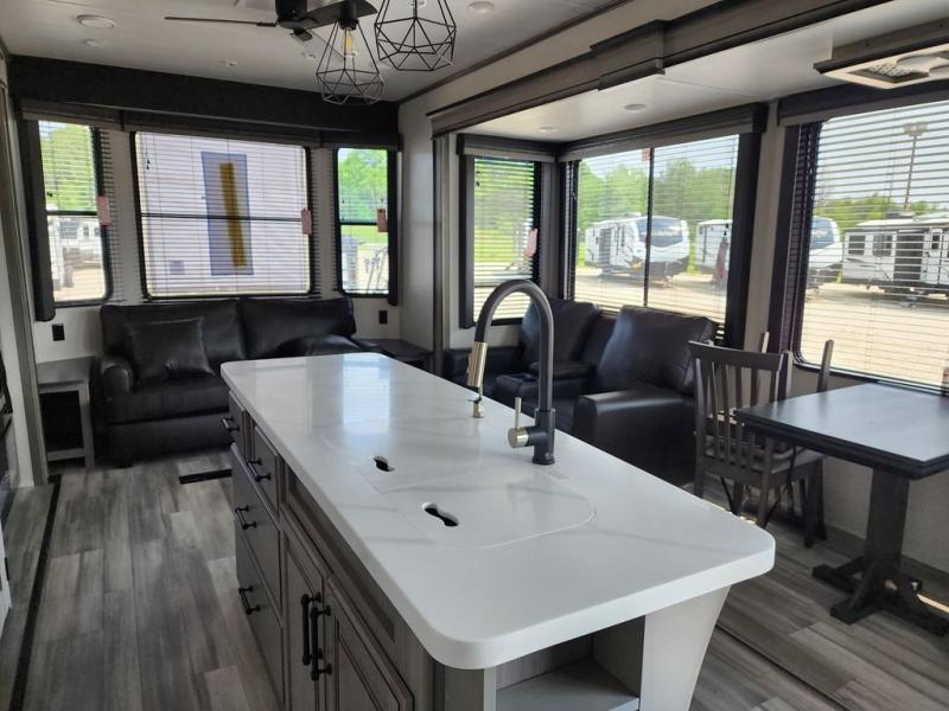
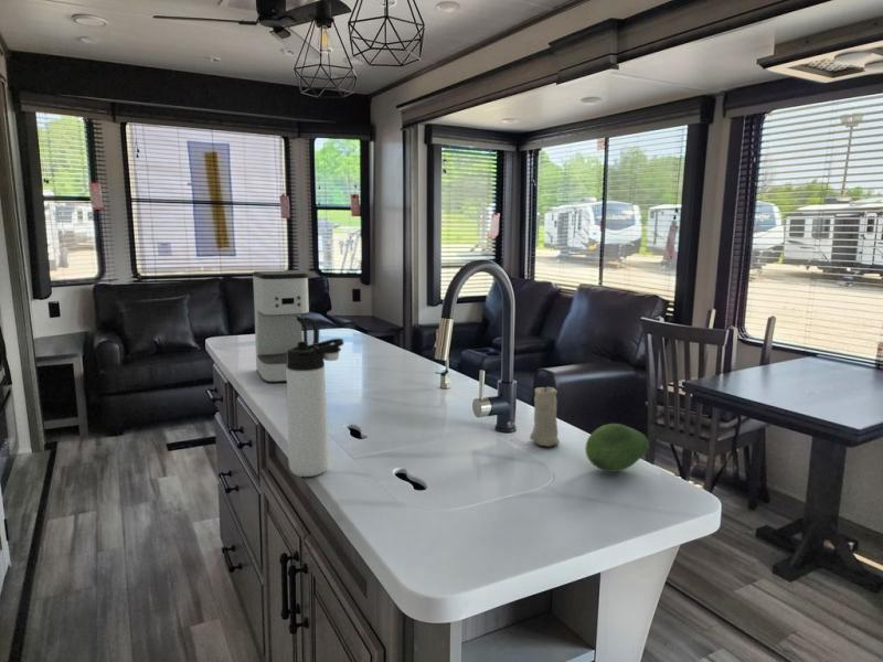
+ thermos bottle (316, 406)
+ coffee maker (287, 323)
+ candle (545, 413)
+ fruit (618, 446)
